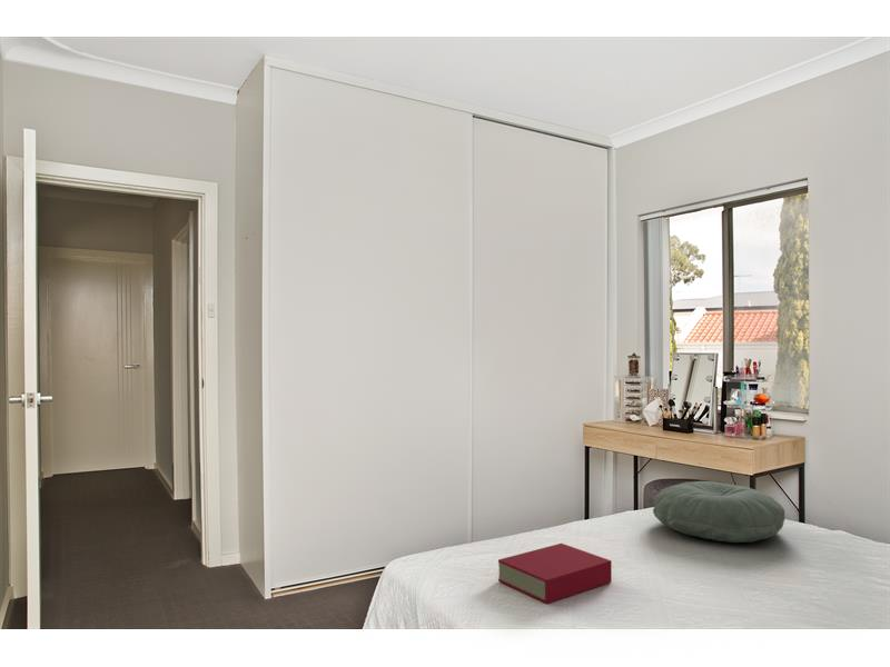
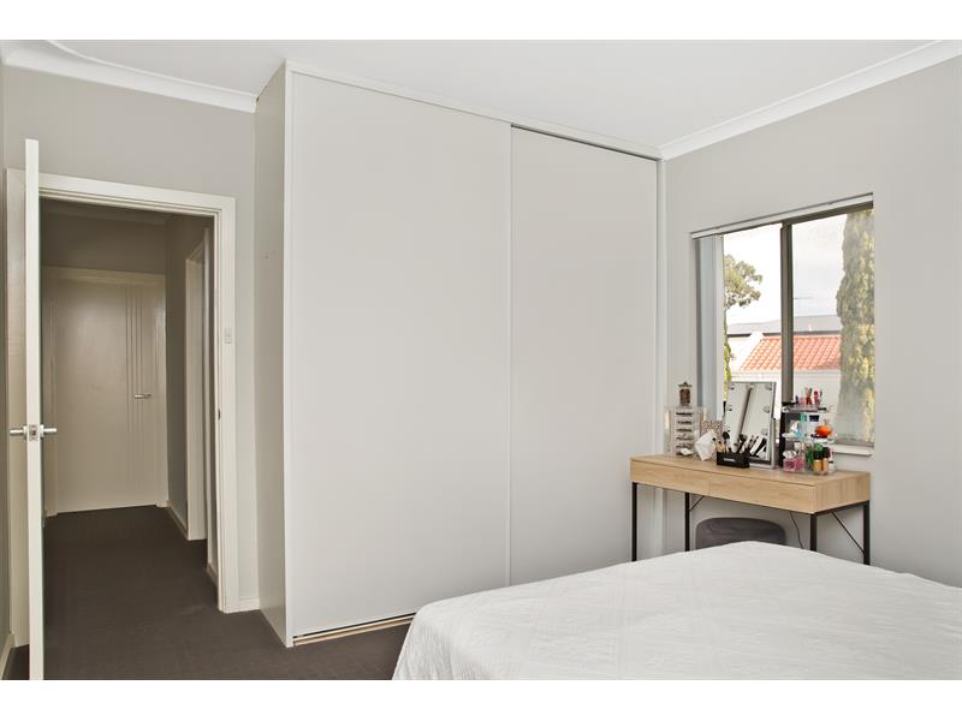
- book (554, 570)
- pillow (716, 509)
